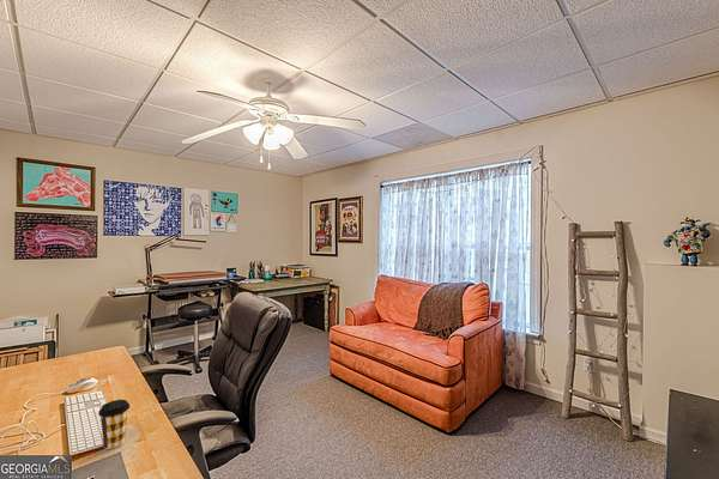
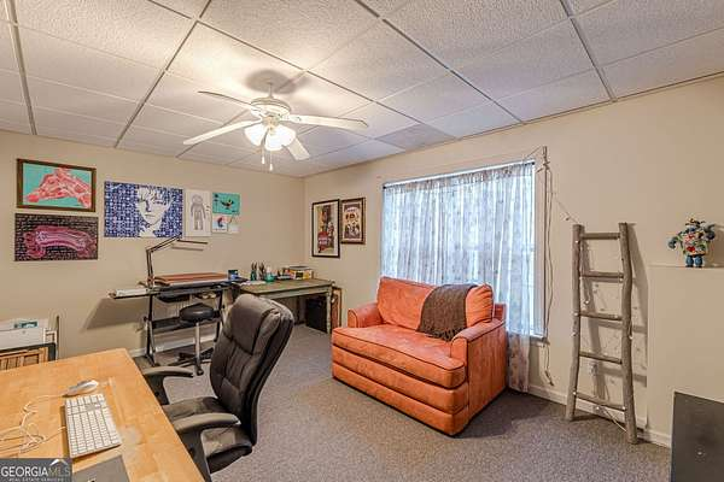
- coffee cup (114, 424)
